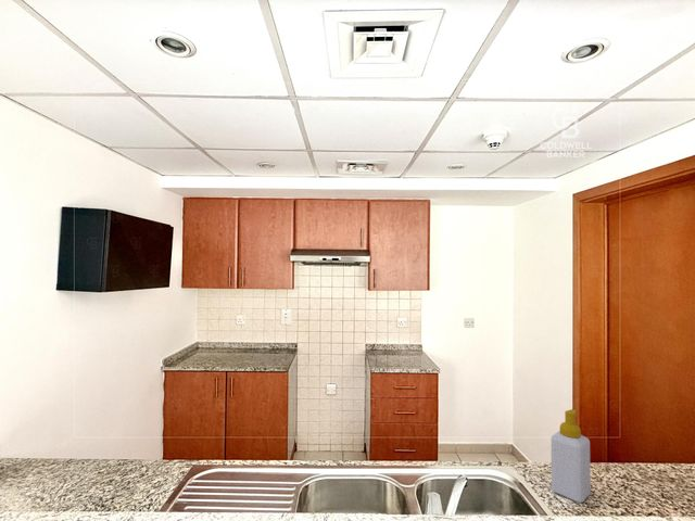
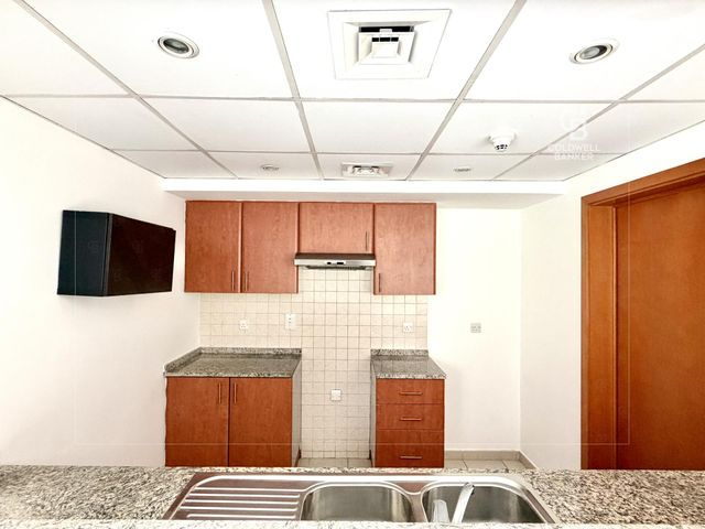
- soap bottle (570, 452)
